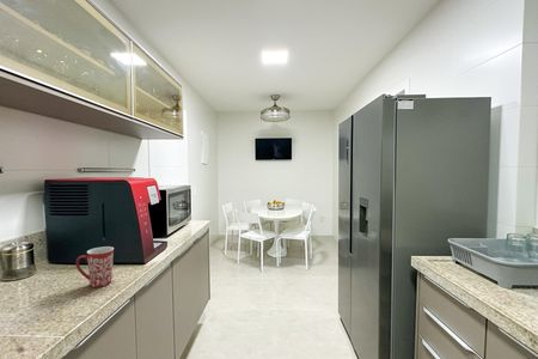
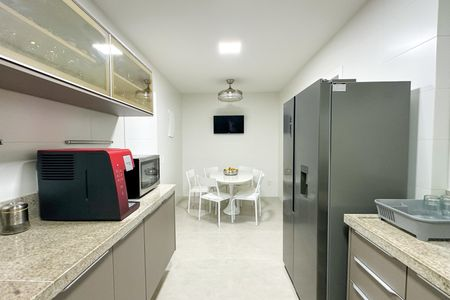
- mug (96, 267)
